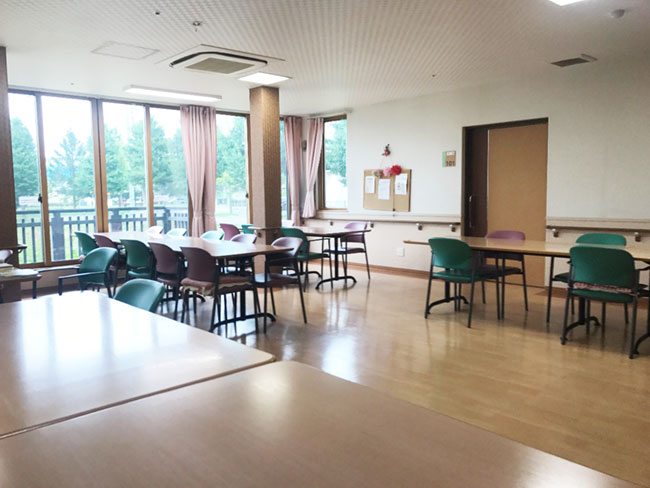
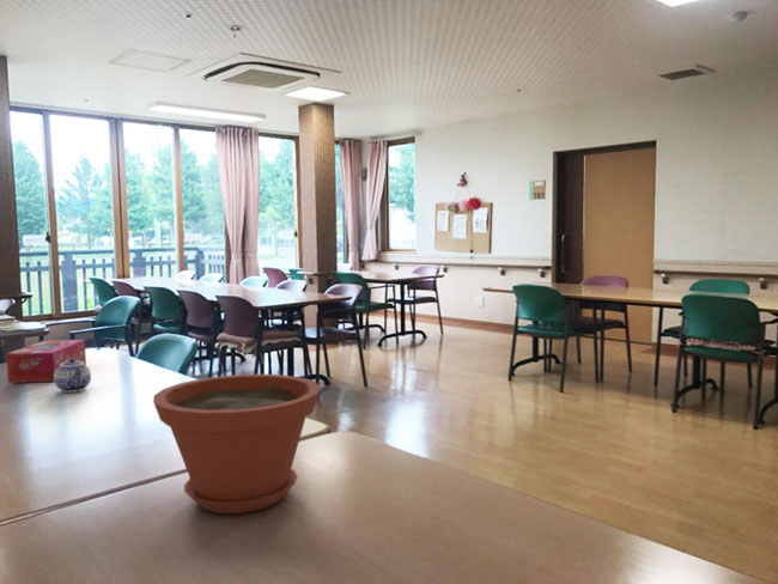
+ tissue box (48, 359)
+ teapot (72, 373)
+ plant pot (241, 443)
